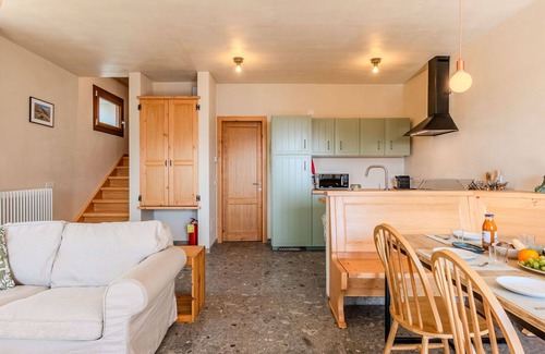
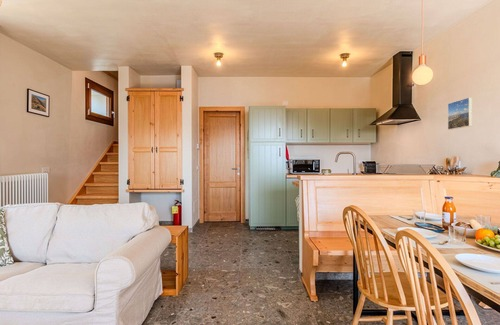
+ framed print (459, 114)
